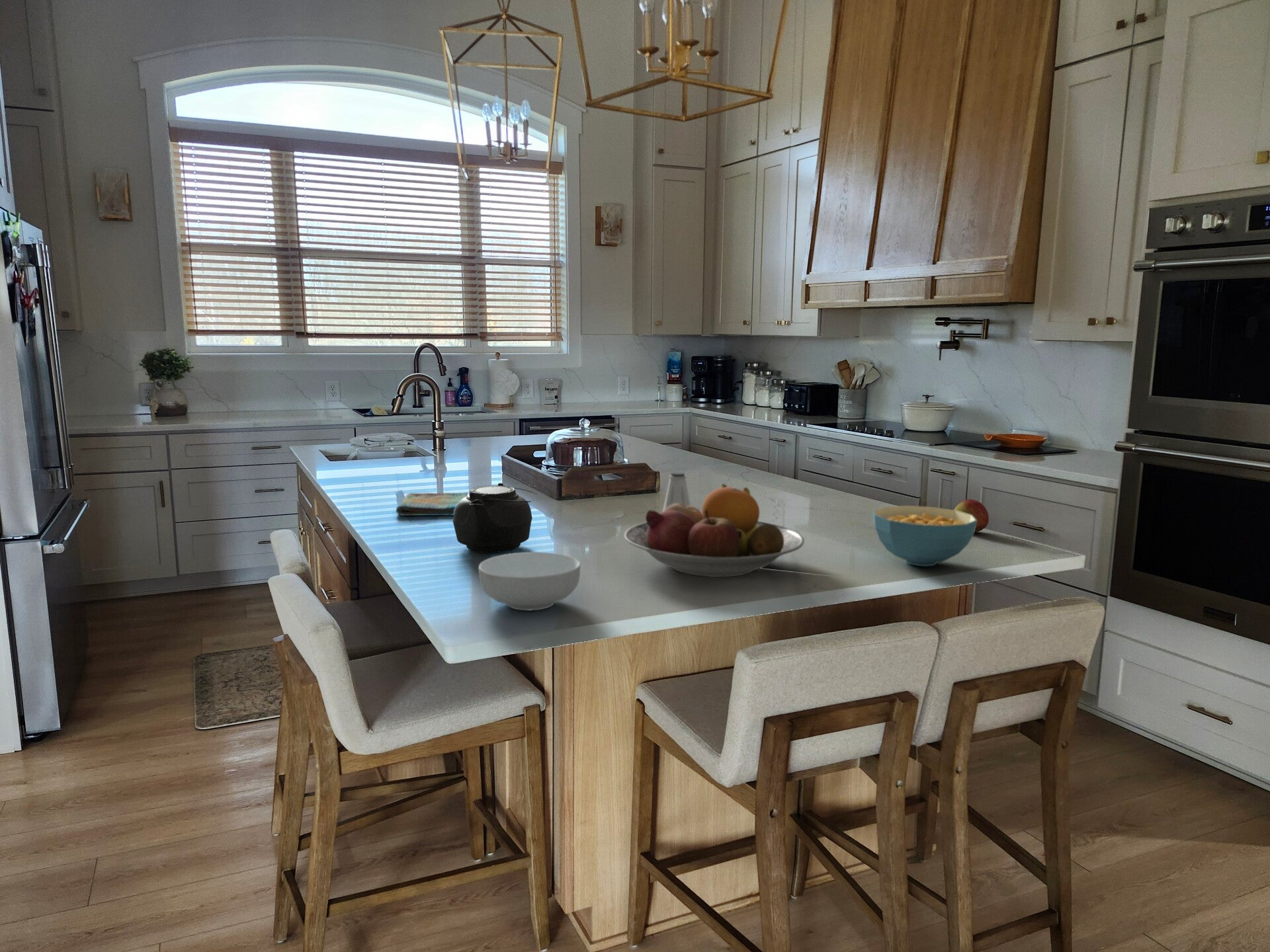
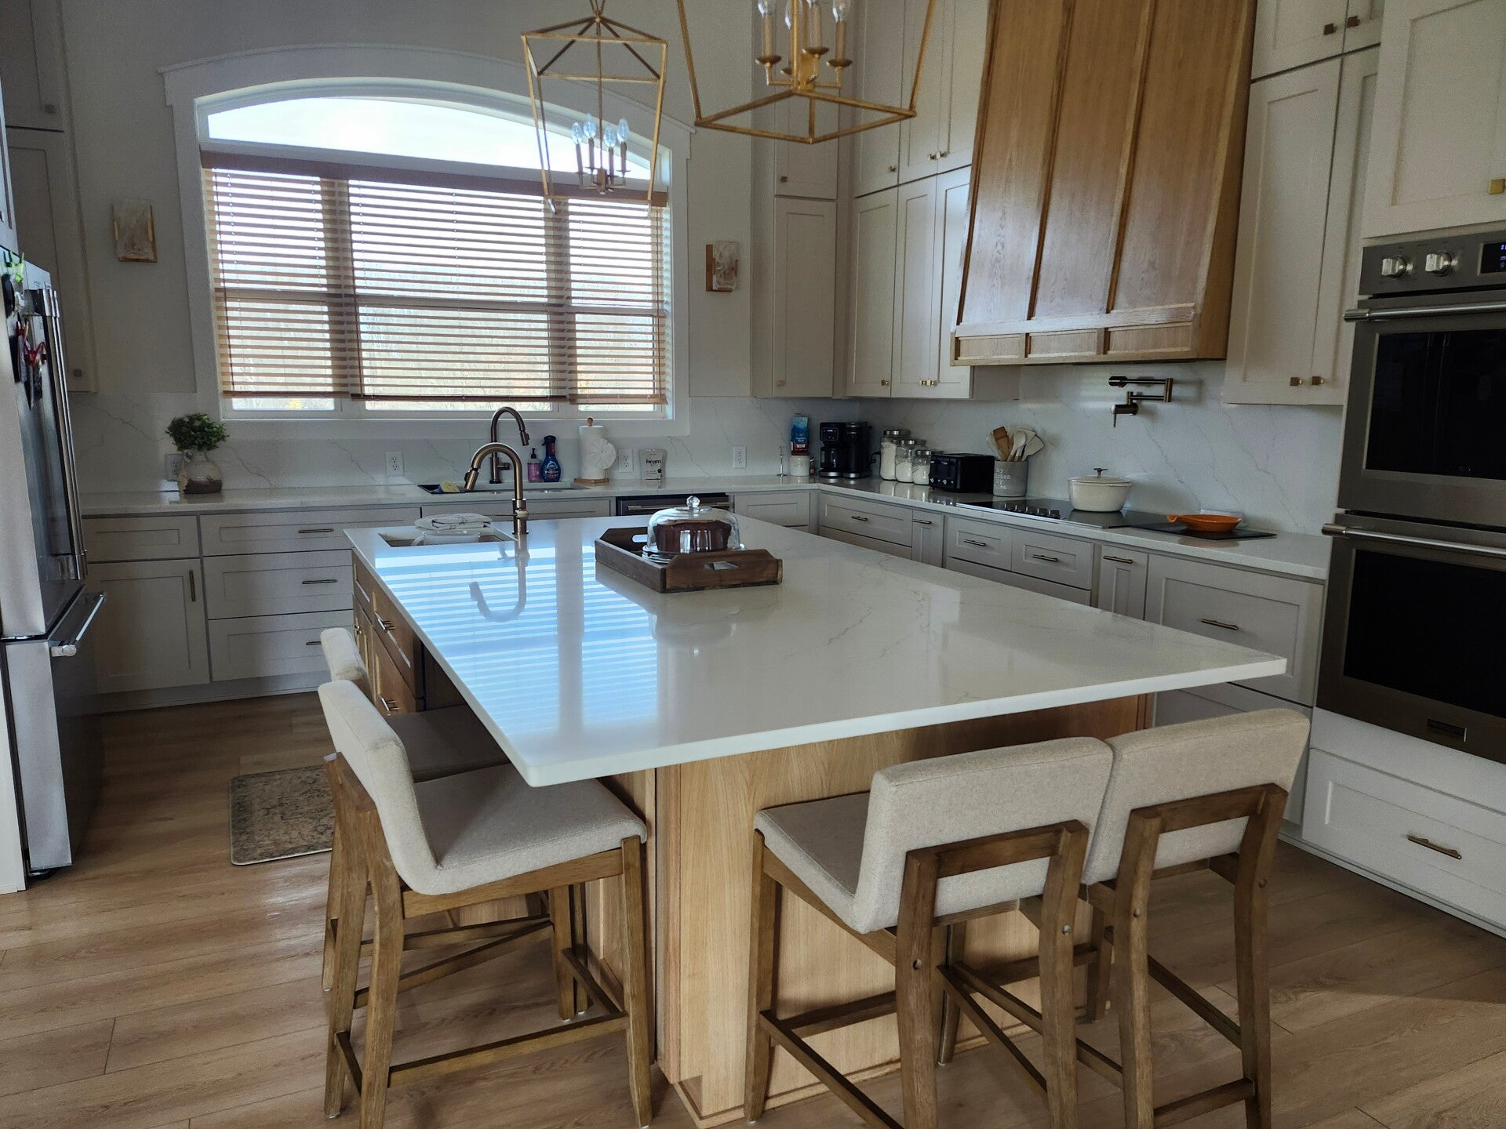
- apple (970, 514)
- saltshaker (677, 492)
- cereal bowl (530, 583)
- fruit bowl (713, 528)
- dish towel (434, 502)
- teapot (490, 520)
- cereal bowl (921, 539)
